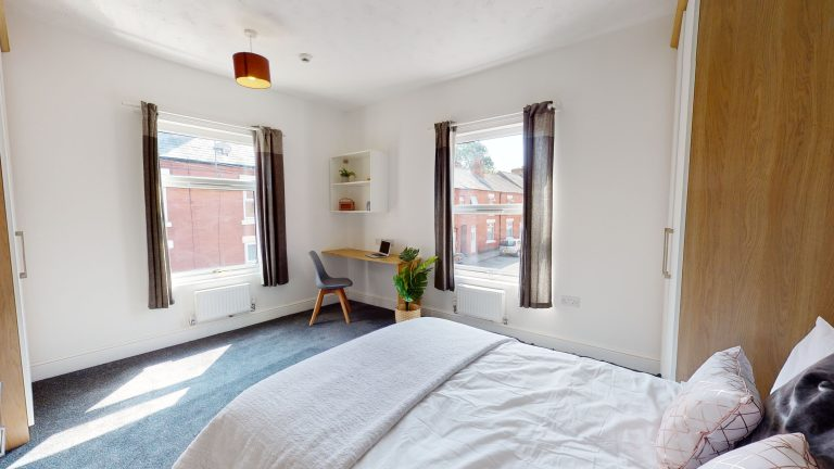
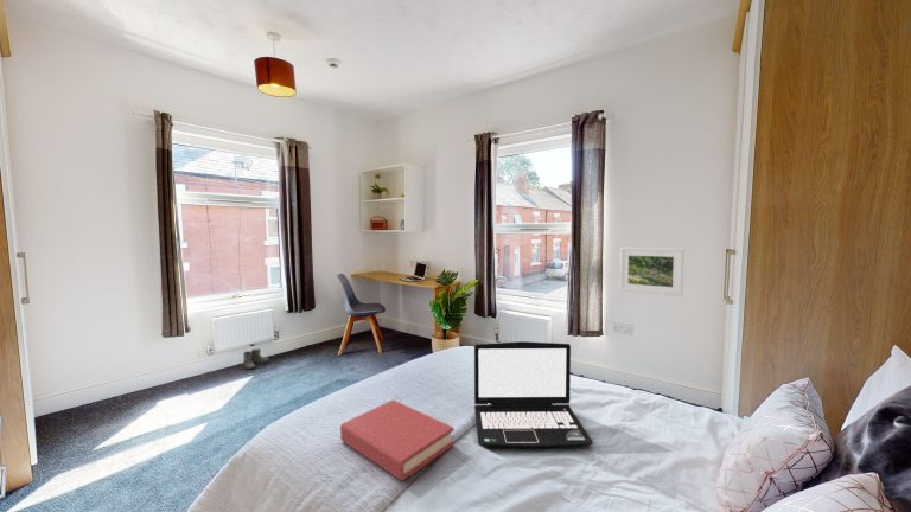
+ boots (254, 358)
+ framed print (650, 270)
+ hardback book (396, 434)
+ laptop (528, 390)
